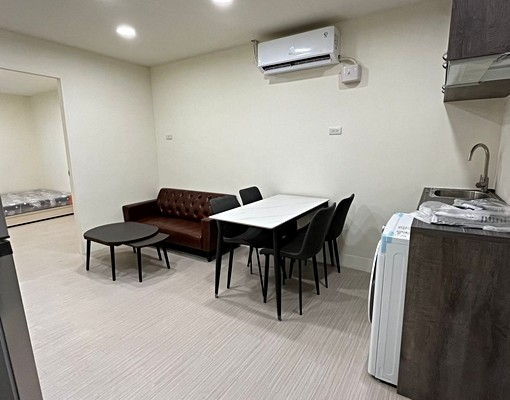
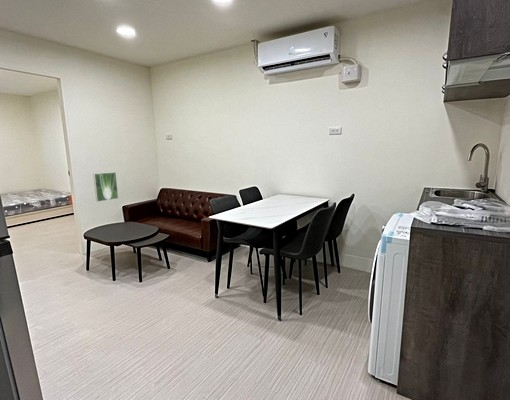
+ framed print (106, 186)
